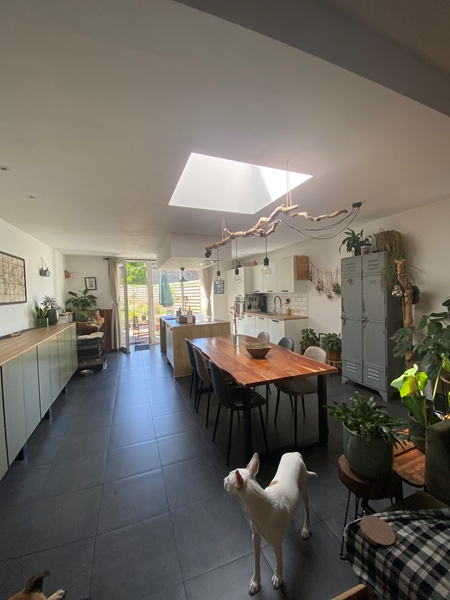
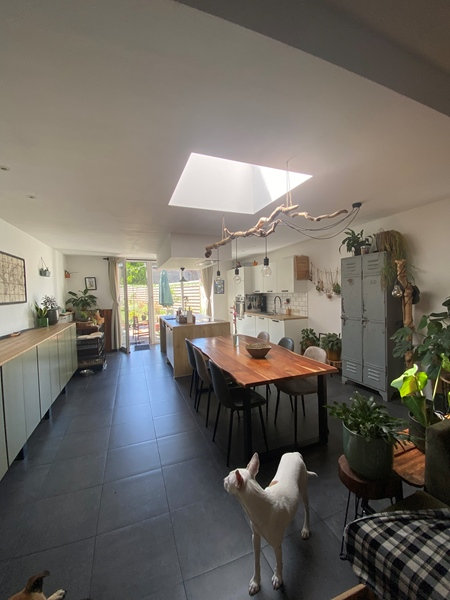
- coaster (377, 531)
